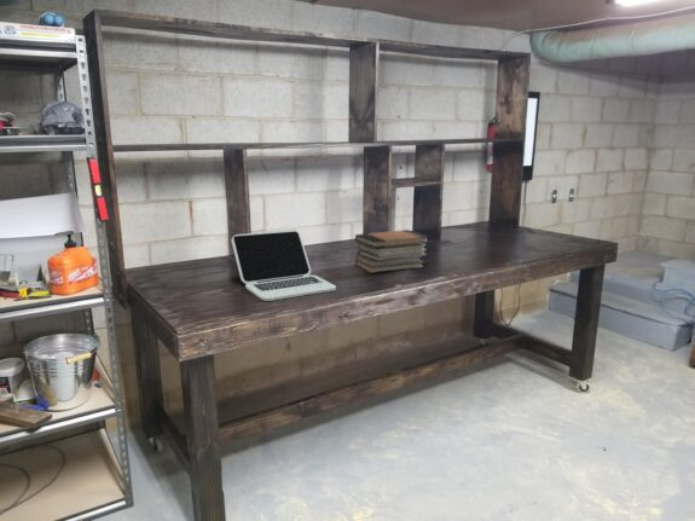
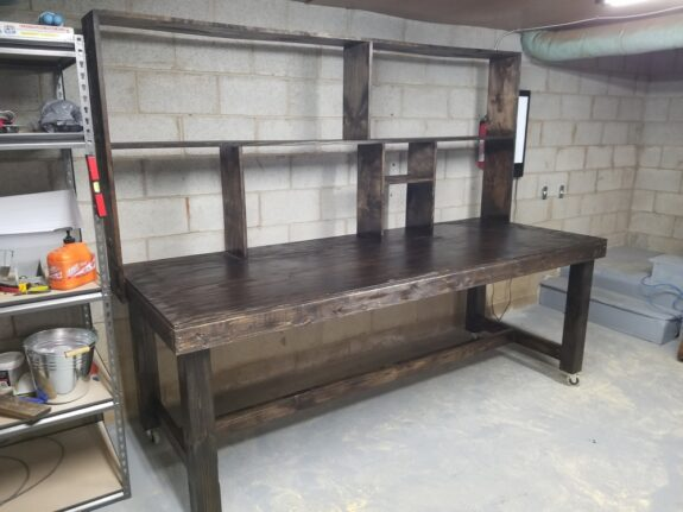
- laptop (283, 261)
- book stack (390, 250)
